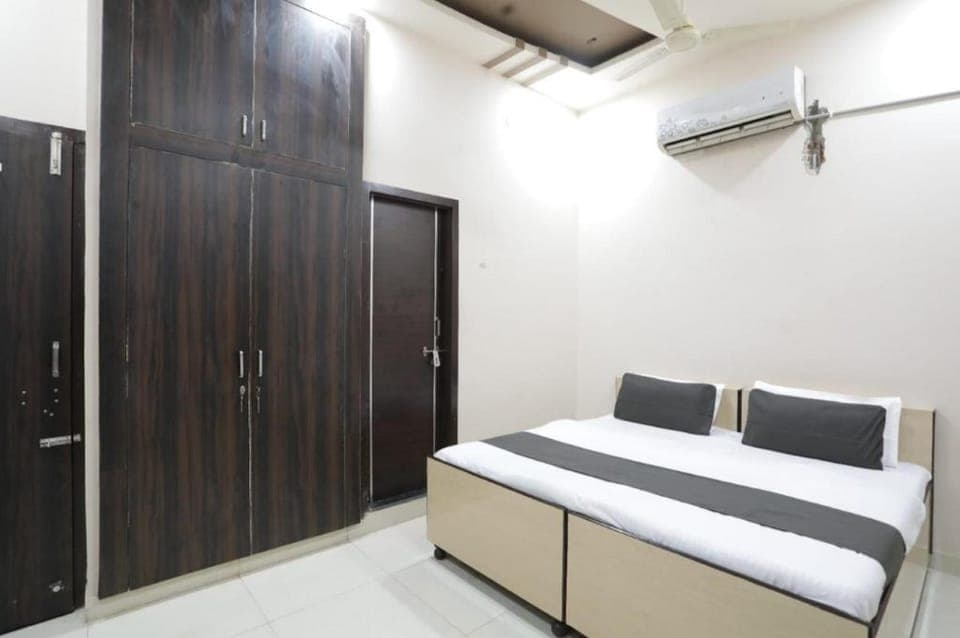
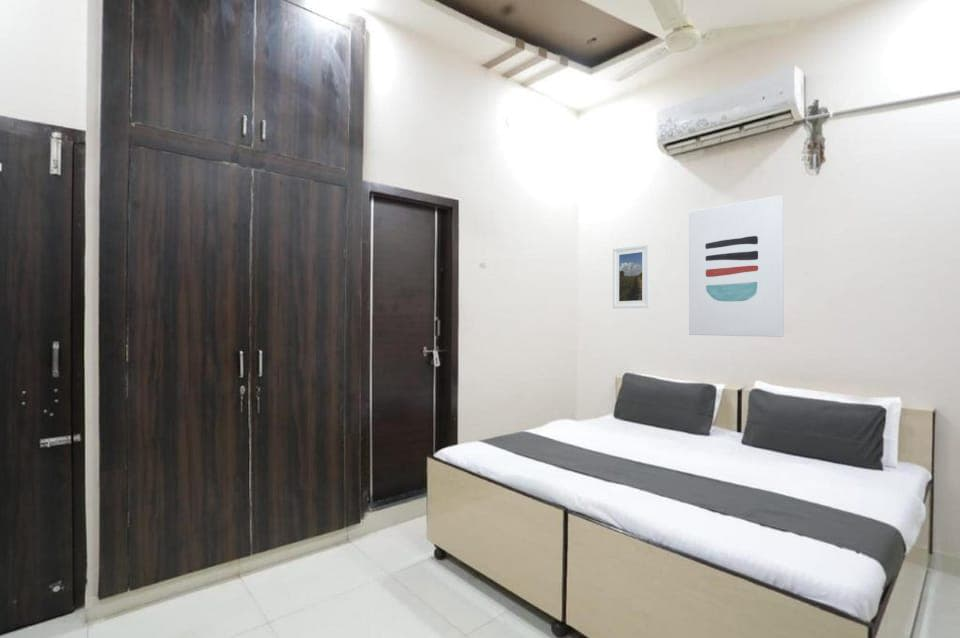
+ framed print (630, 277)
+ wall art (733, 269)
